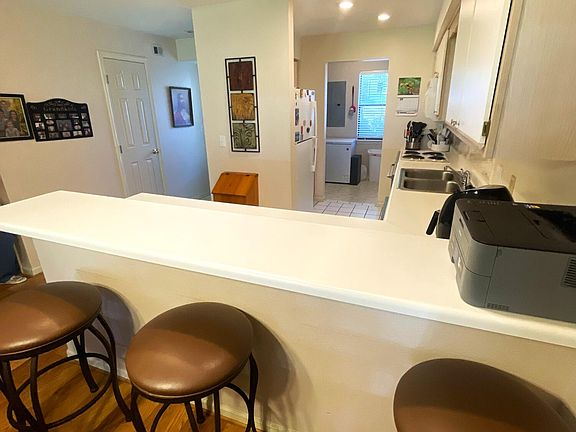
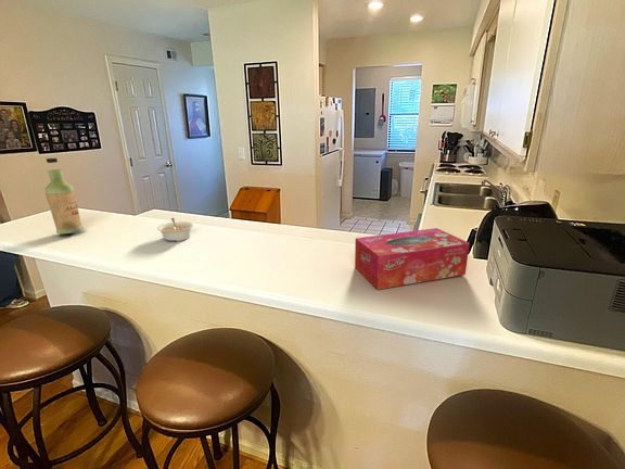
+ bottle (61, 197)
+ tissue box (409, 255)
+ legume (175, 230)
